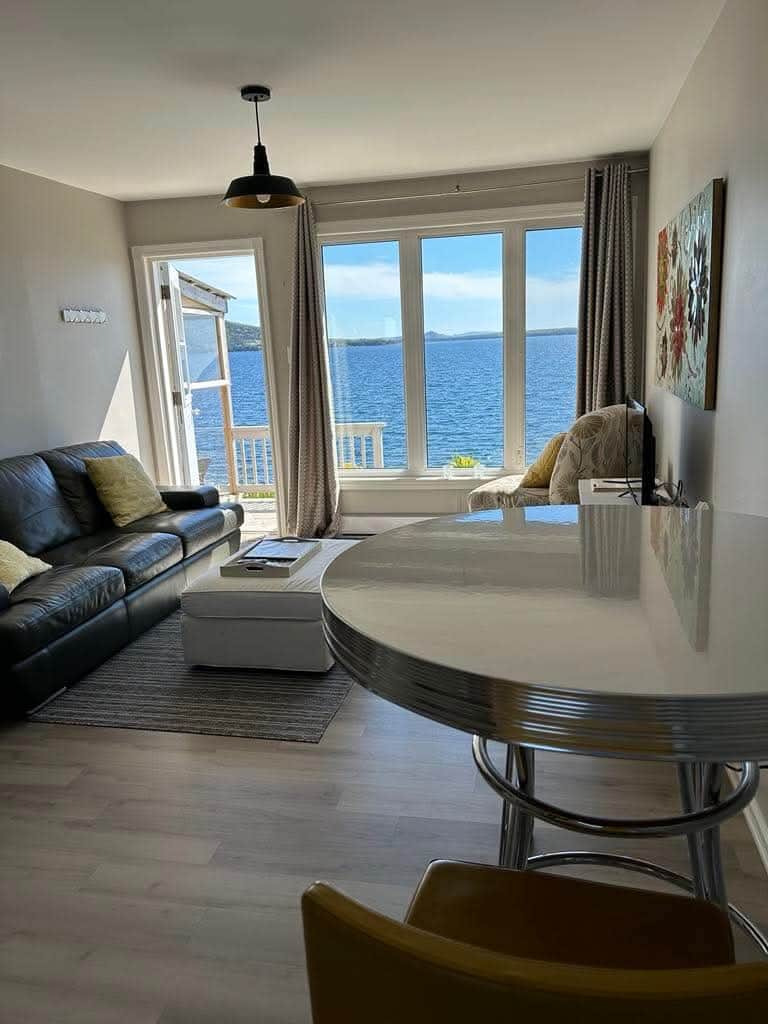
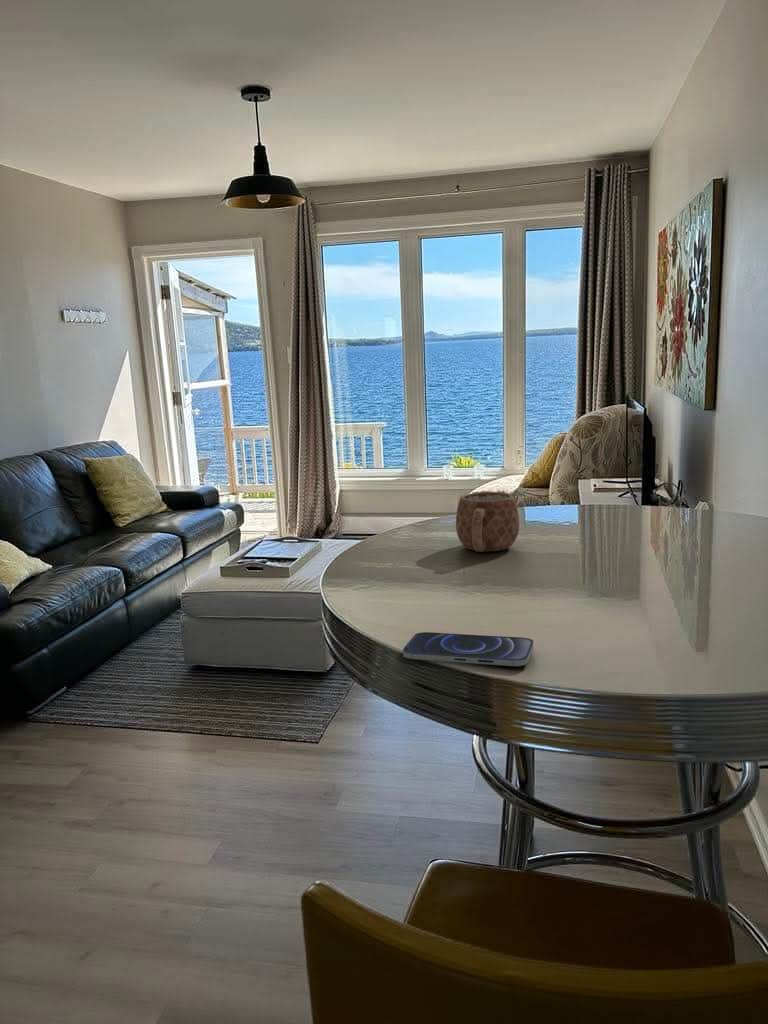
+ mug (484, 524)
+ smartphone (468, 648)
